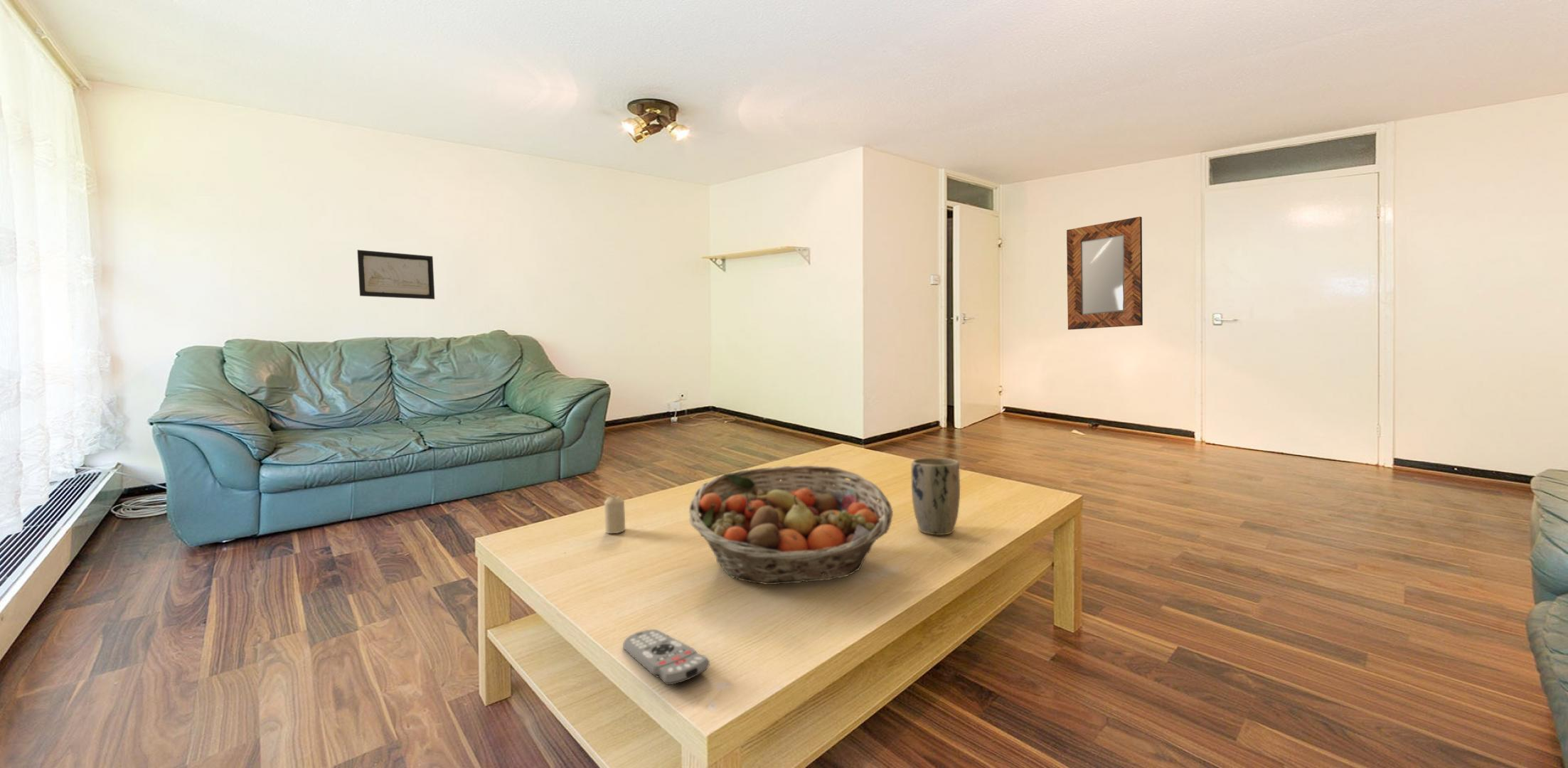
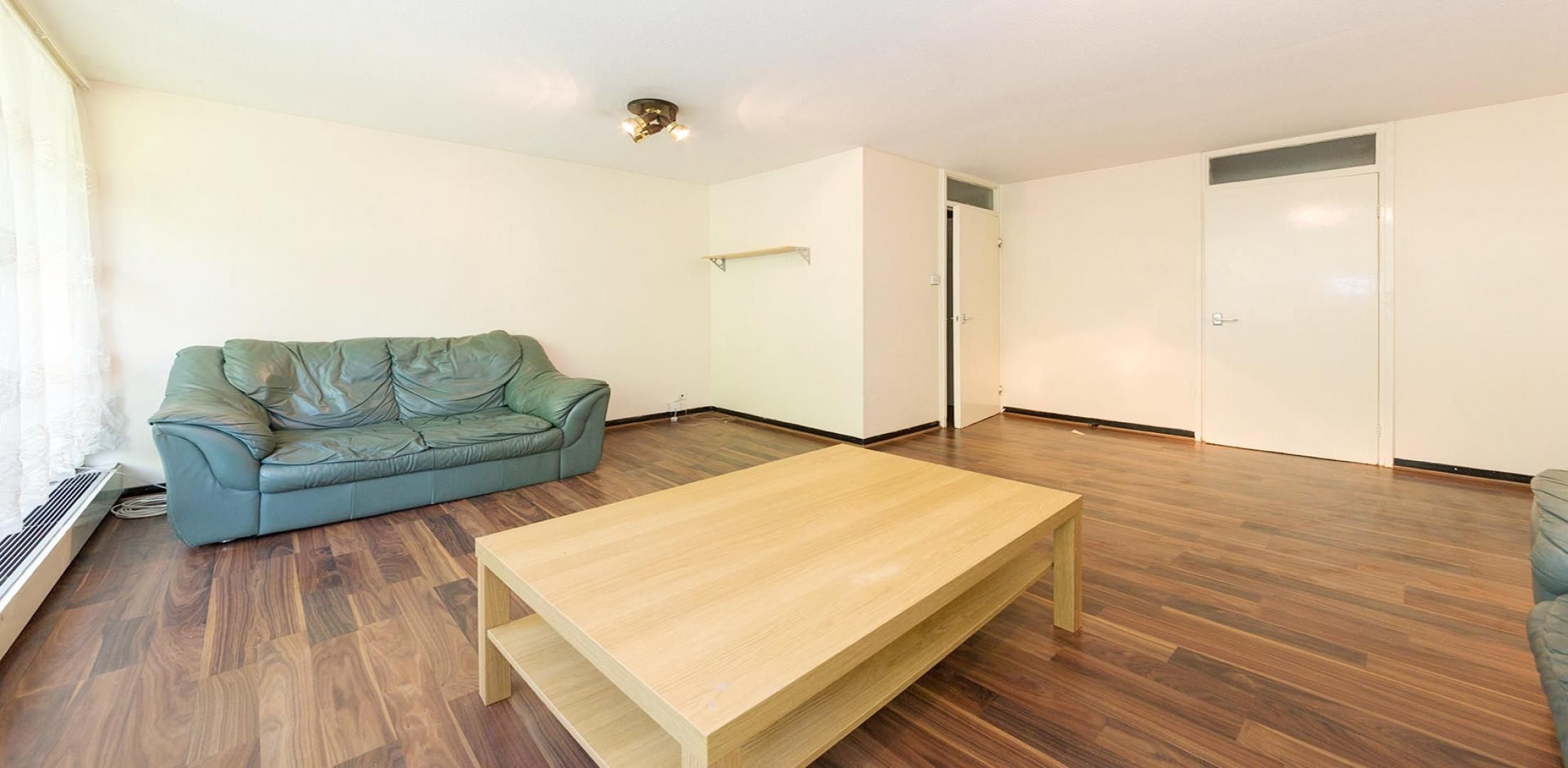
- home mirror (1103, 275)
- plant pot (935, 496)
- candle (614, 513)
- wall art (397, 275)
- remote control (662, 654)
- fruit basket (790, 520)
